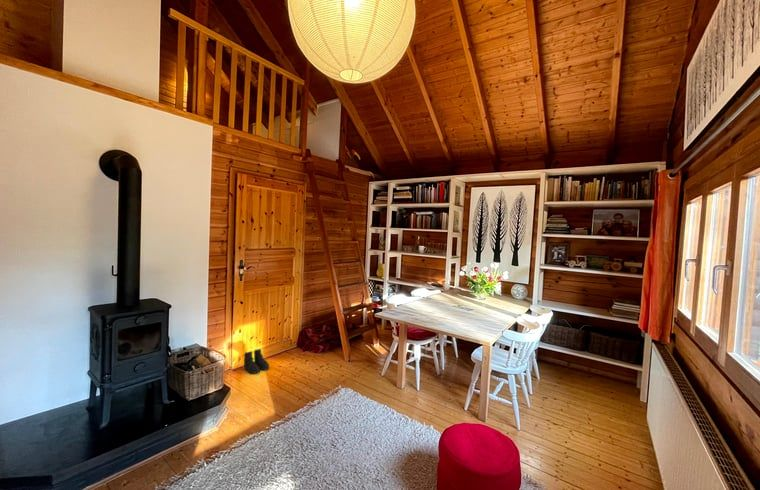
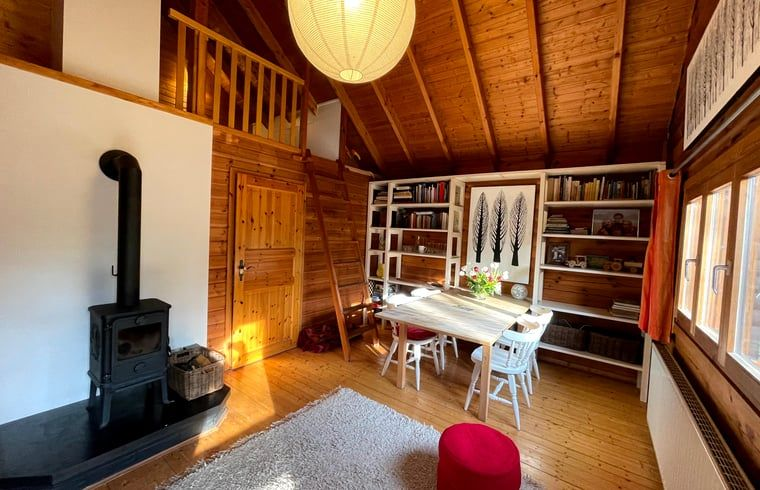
- boots (256, 359)
